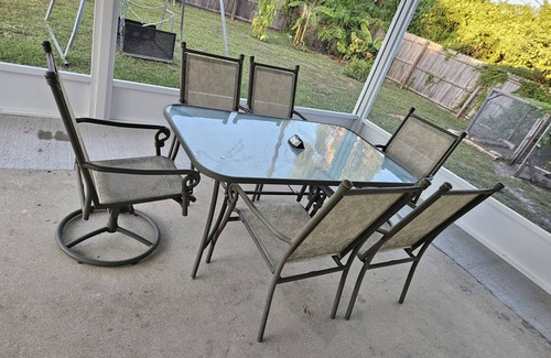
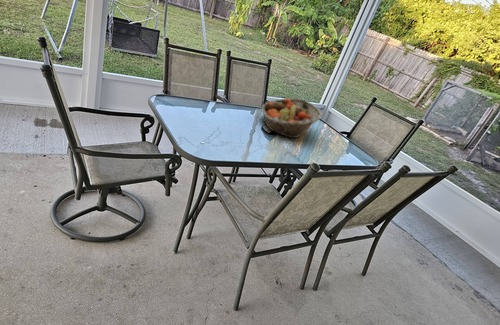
+ fruit basket (289, 115)
